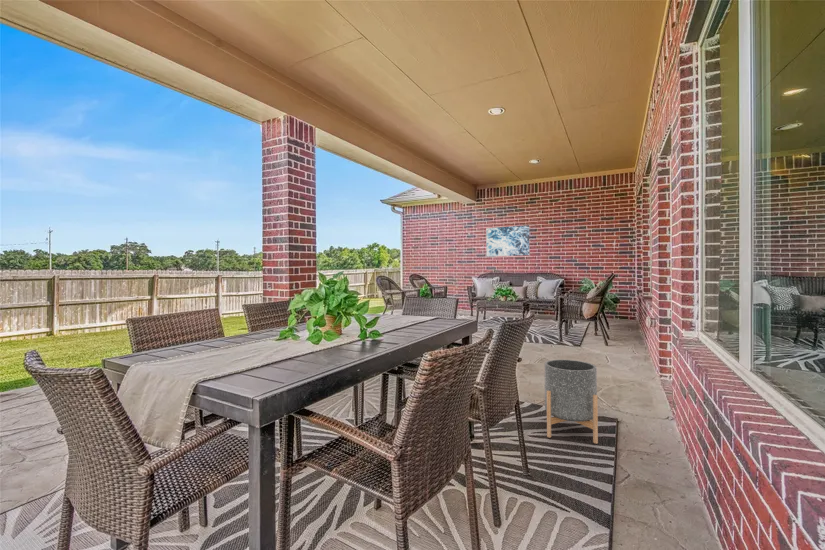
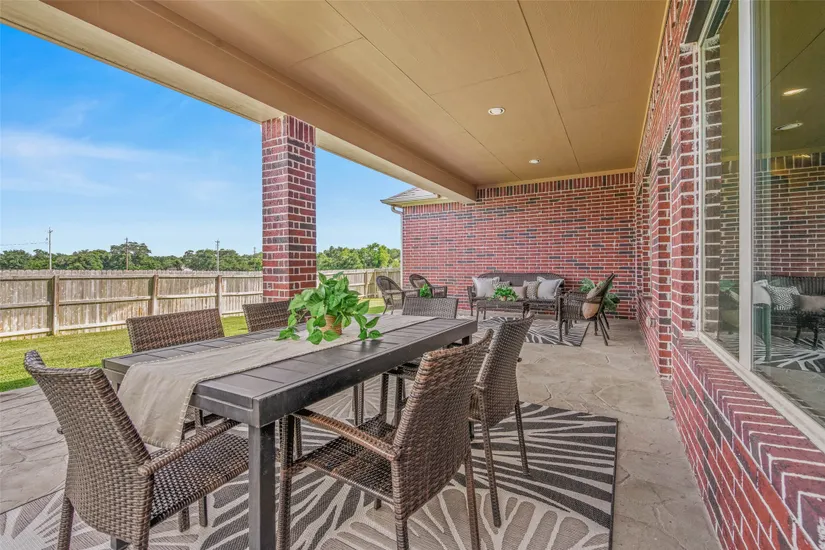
- wall art (507, 241)
- planter (570, 398)
